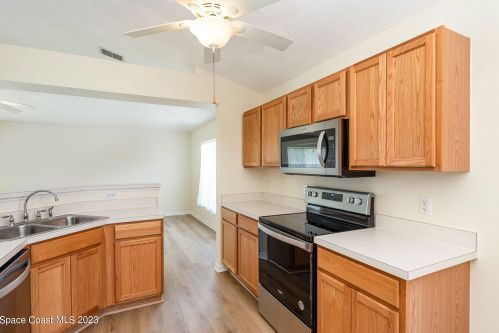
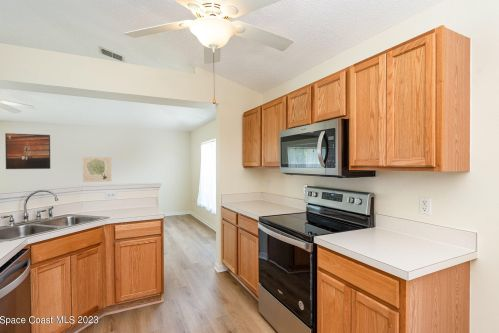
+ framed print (28, 151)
+ wall art (97, 169)
